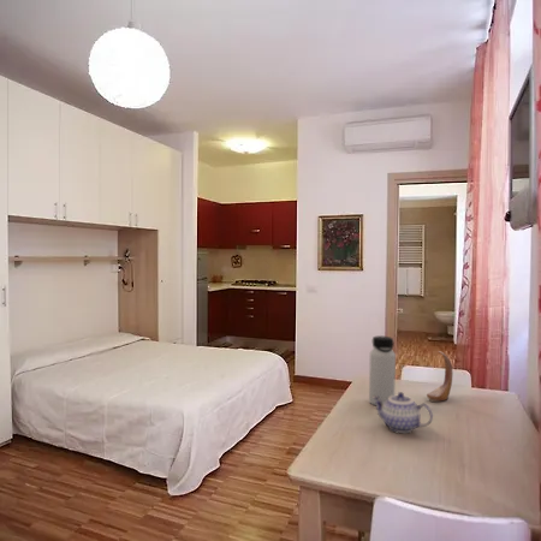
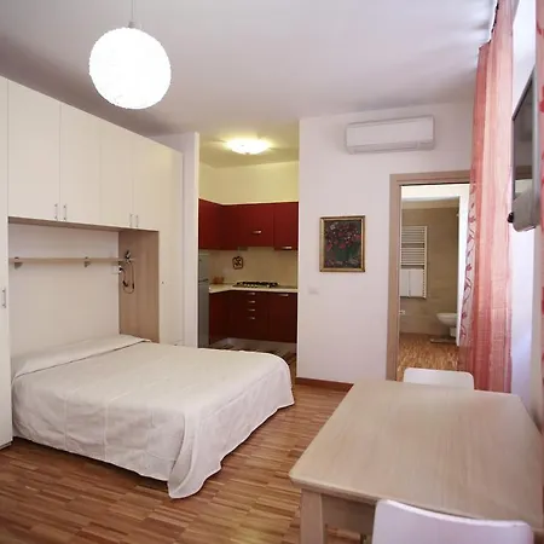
- teapot (400, 410)
- banana (445, 375)
- water bottle (381, 369)
